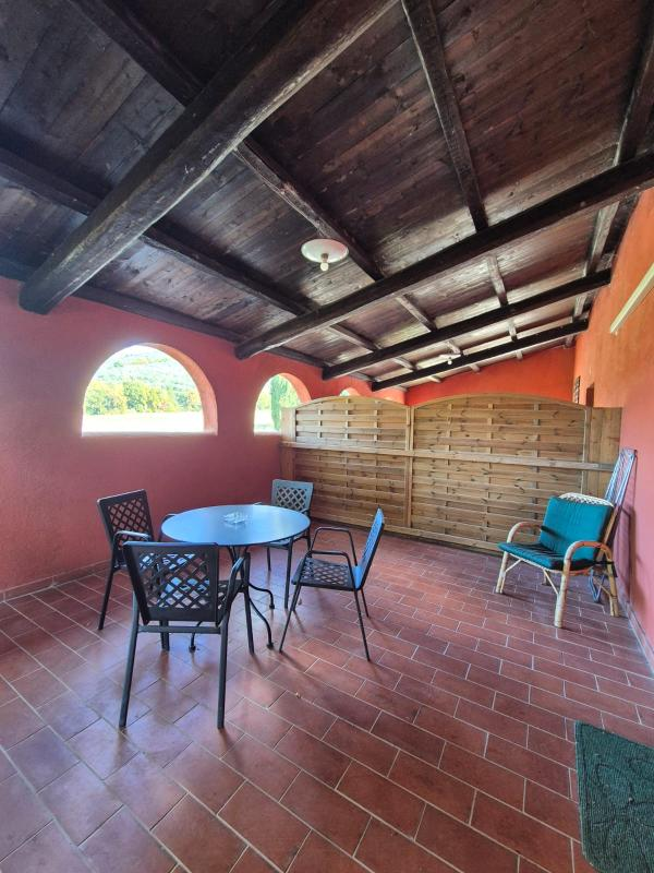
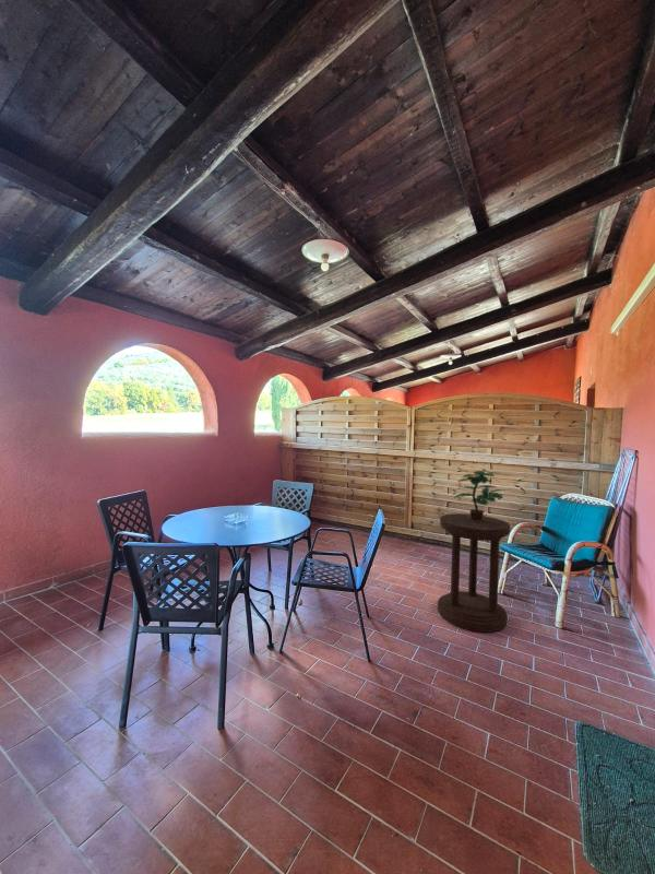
+ potted plant (480, 495)
+ side table (472, 567)
